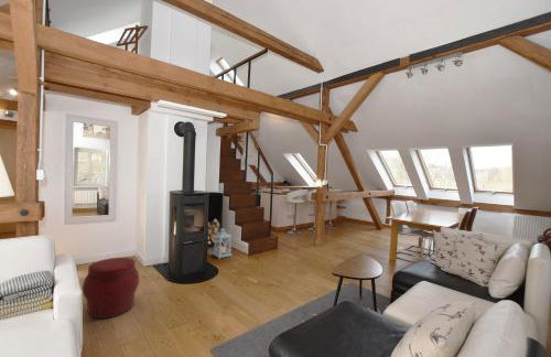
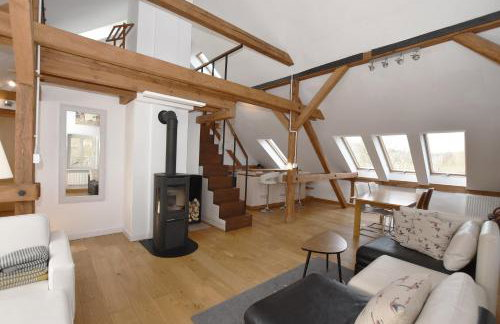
- lantern (223, 241)
- ottoman (111, 284)
